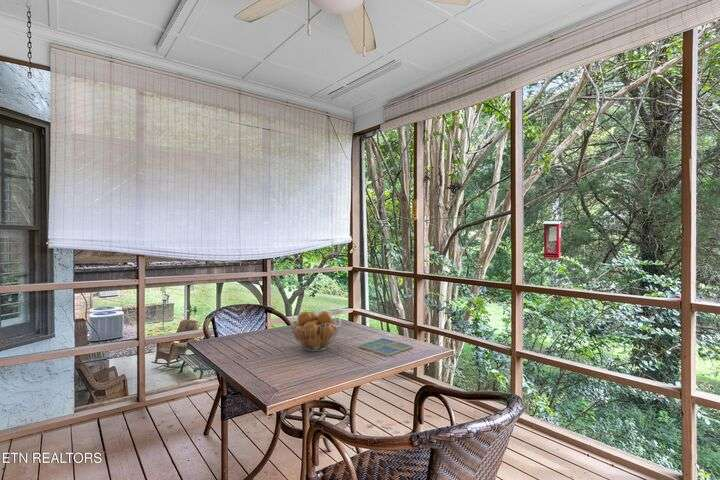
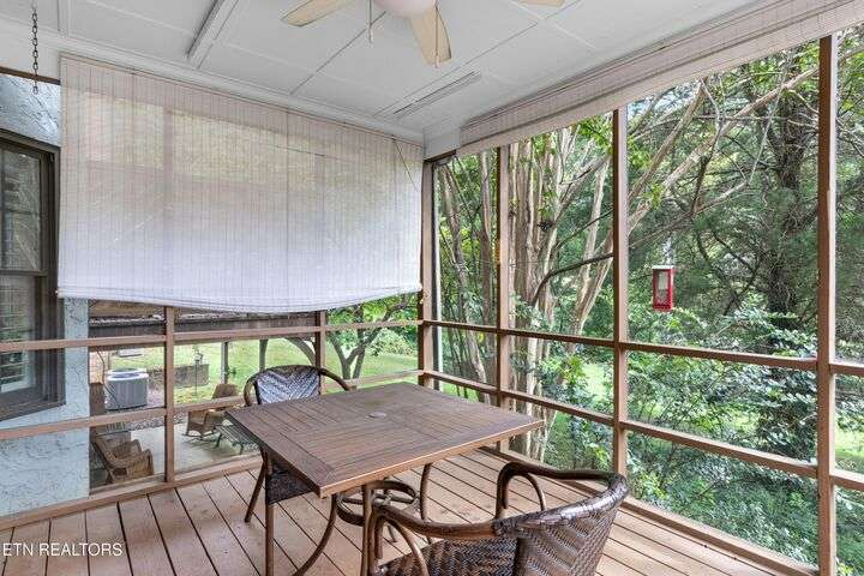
- fruit basket (315, 329)
- drink coaster (385, 346)
